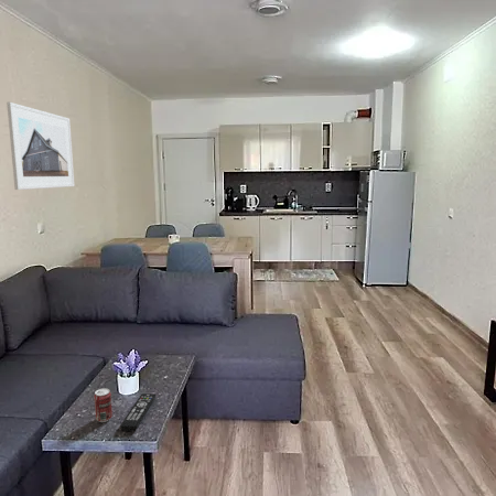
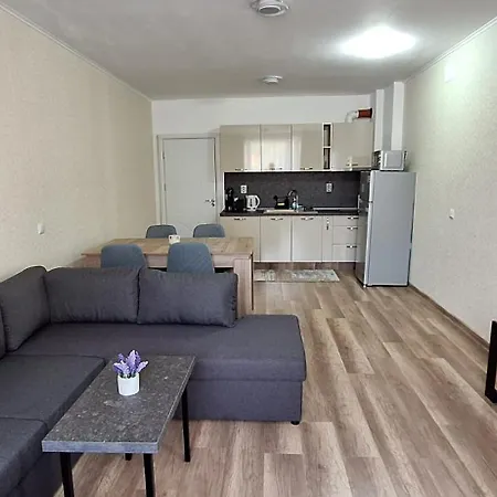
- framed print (45, 150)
- remote control (139, 411)
- beverage can (103, 405)
